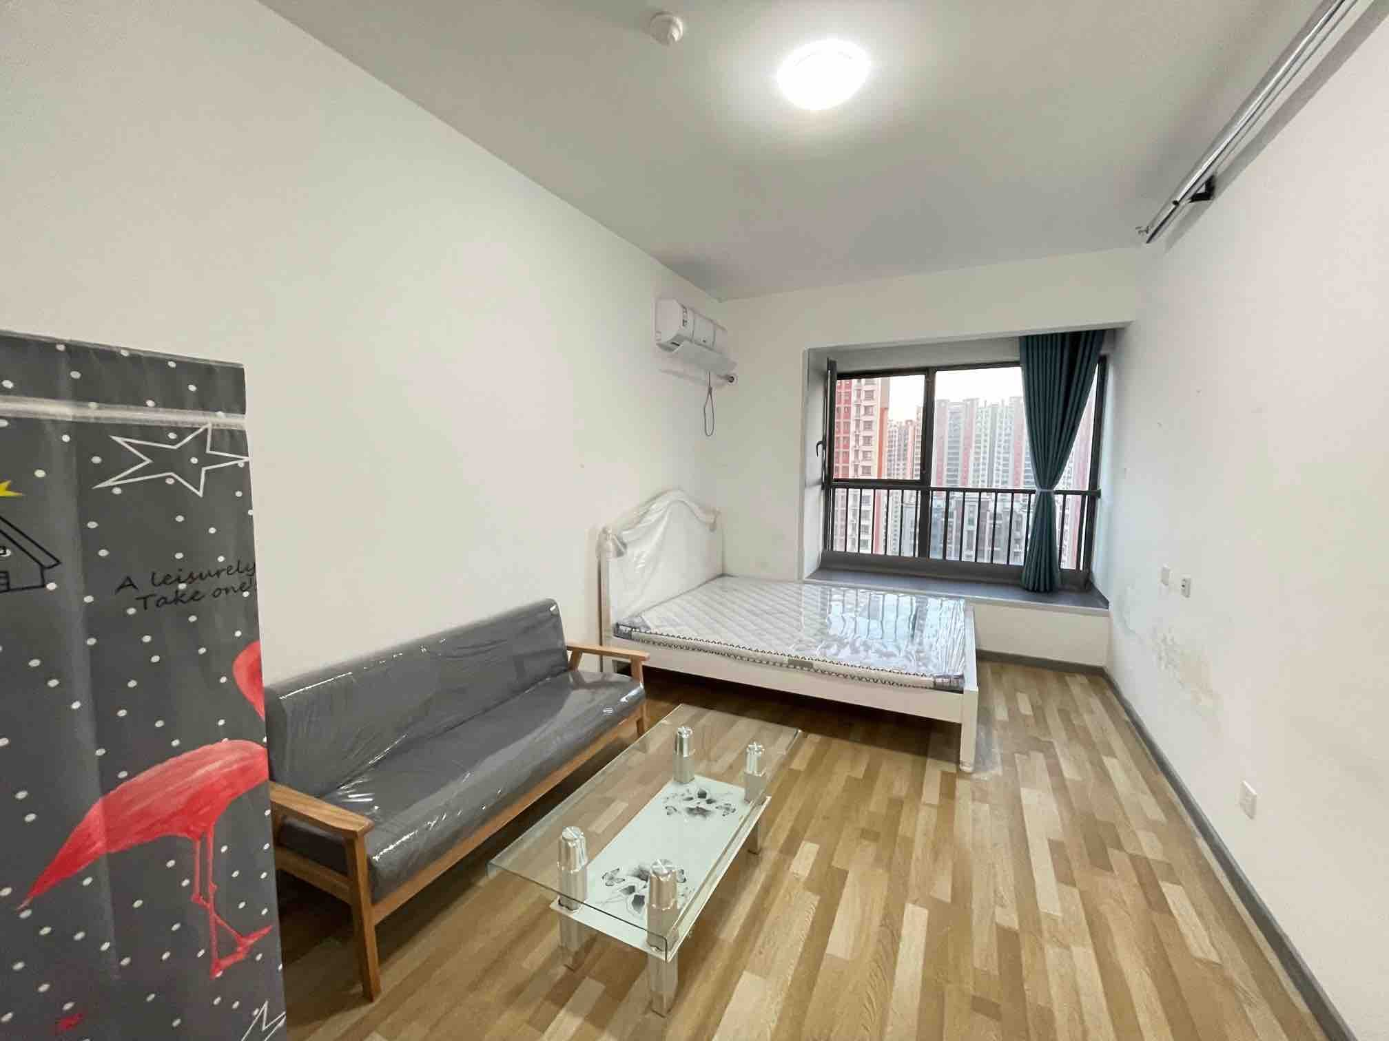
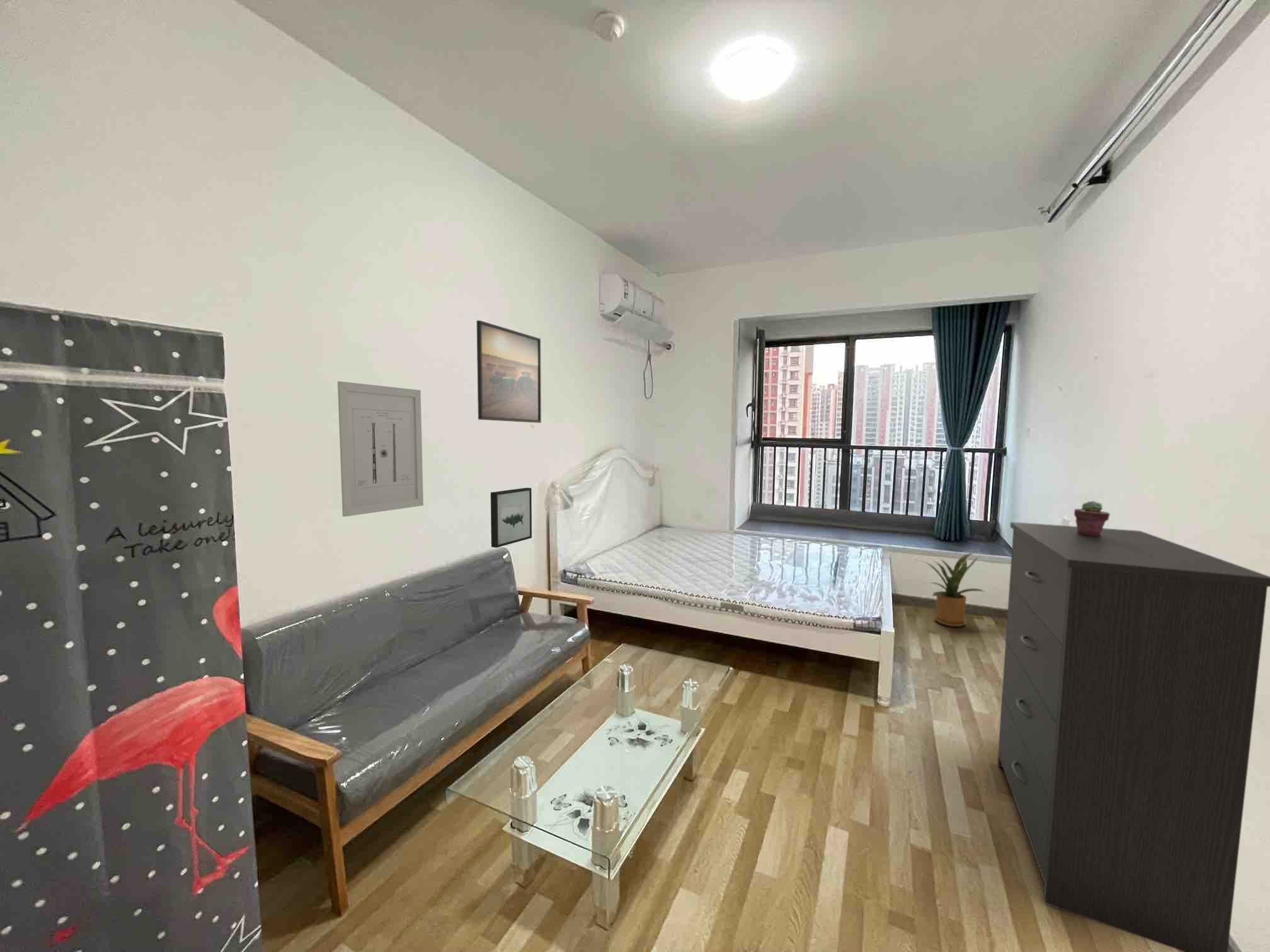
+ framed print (512, 376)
+ wall art (512, 516)
+ wall art (384, 449)
+ dresser (1094, 695)
+ potted succulent (1090, 517)
+ house plant (949, 586)
